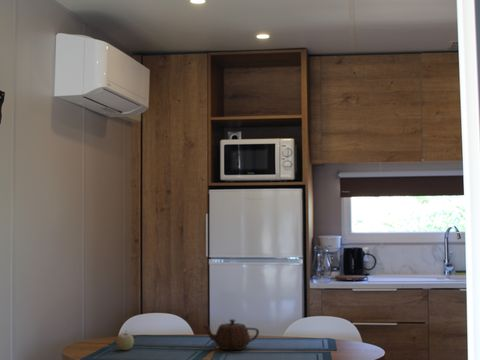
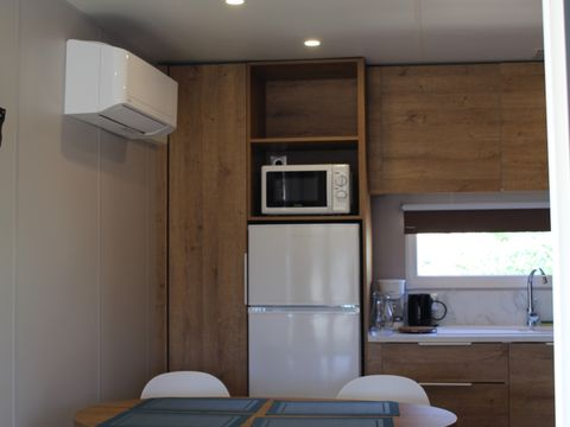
- fruit (124, 340)
- teapot (230, 333)
